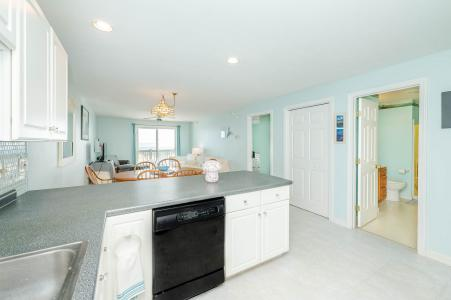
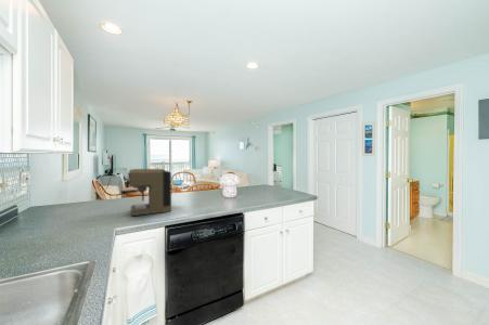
+ coffee maker (145, 190)
